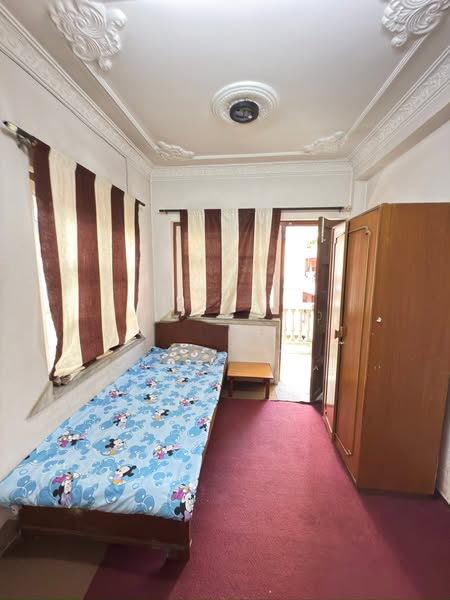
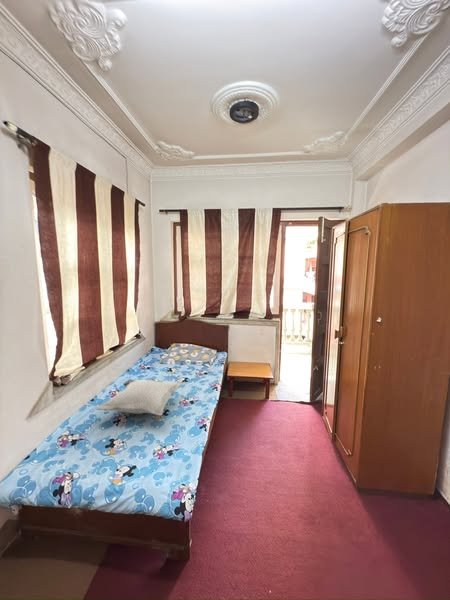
+ cushion (142, 395)
